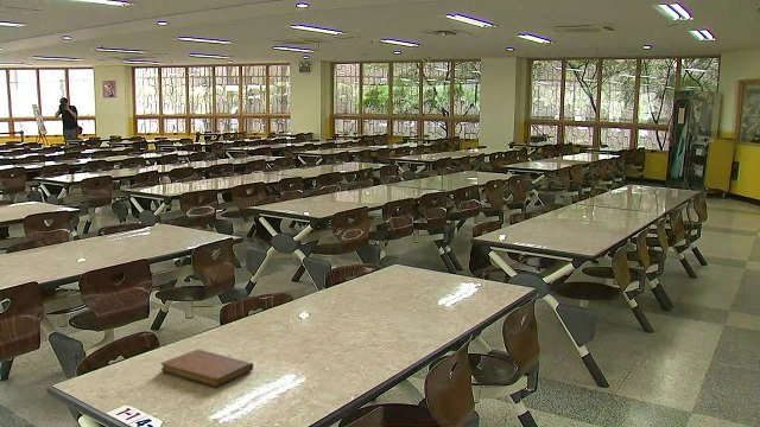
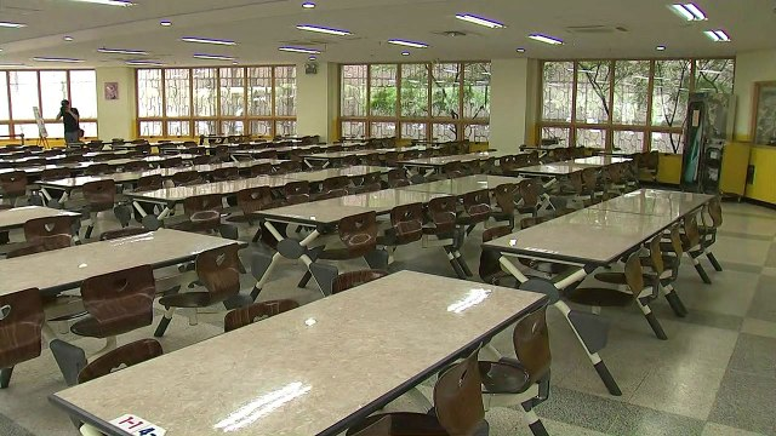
- notebook (207, 367)
